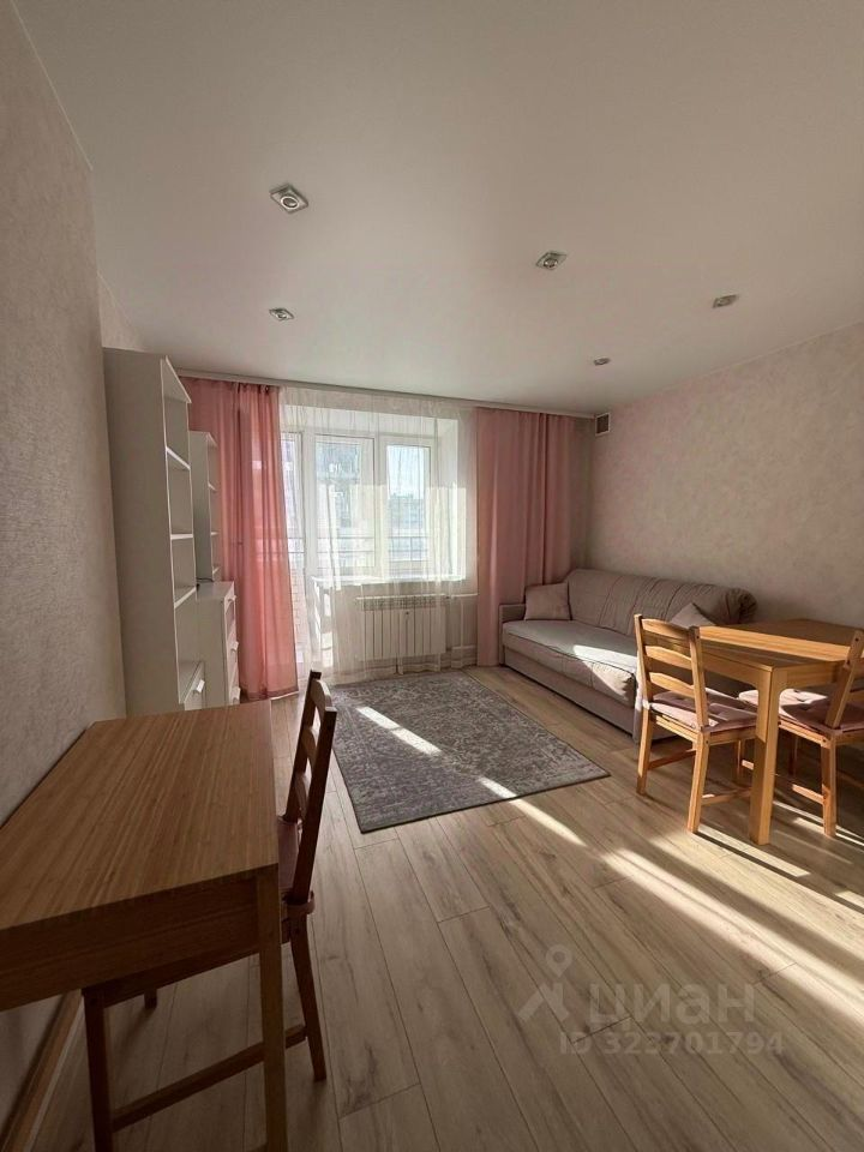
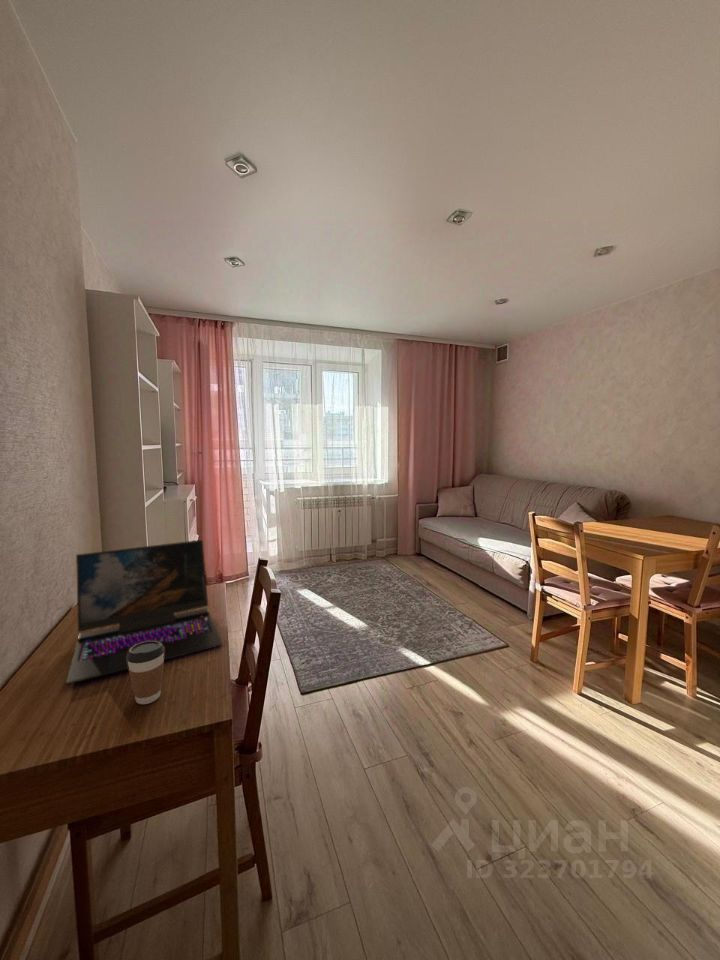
+ laptop (147, 600)
+ coffee cup (146, 672)
